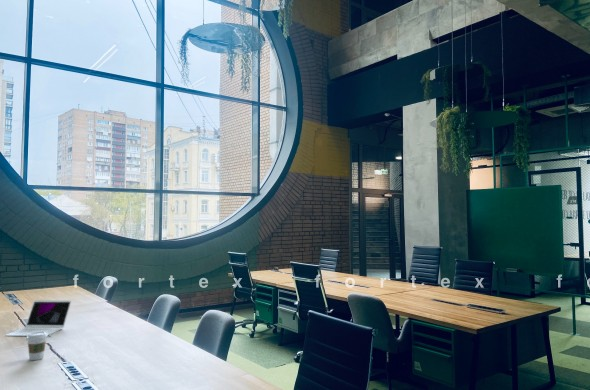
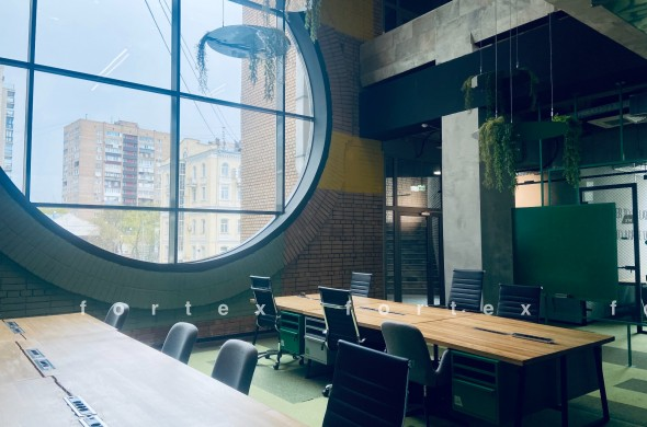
- coffee cup (36, 345)
- laptop (39, 316)
